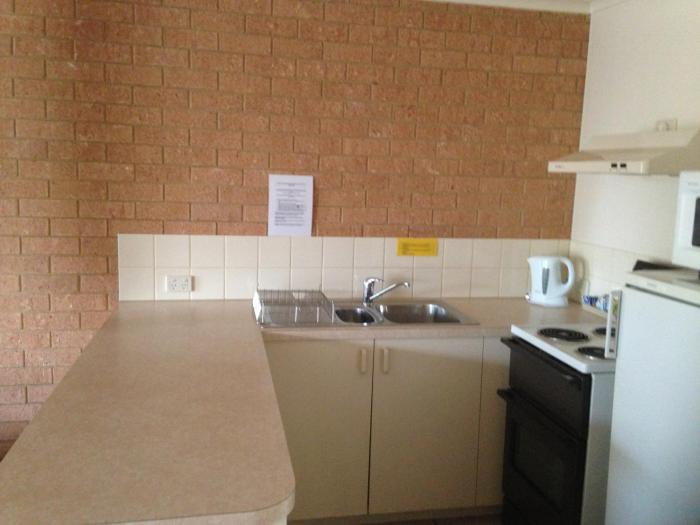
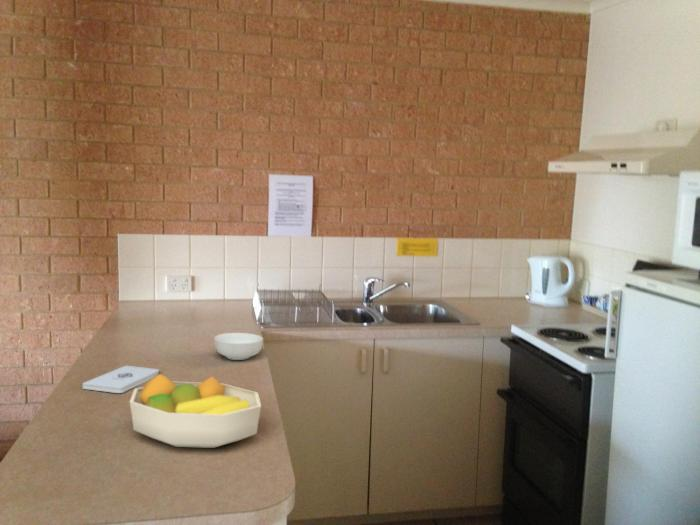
+ cereal bowl (238, 347)
+ fruit bowl (195, 407)
+ notepad (123, 378)
